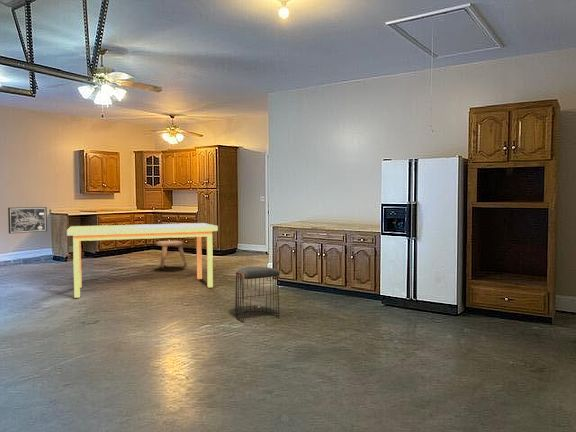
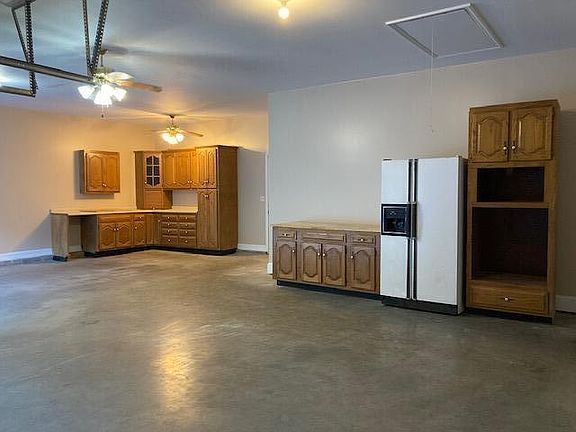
- wall art (28, 219)
- stool (256, 295)
- desk (142, 238)
- stool (169, 253)
